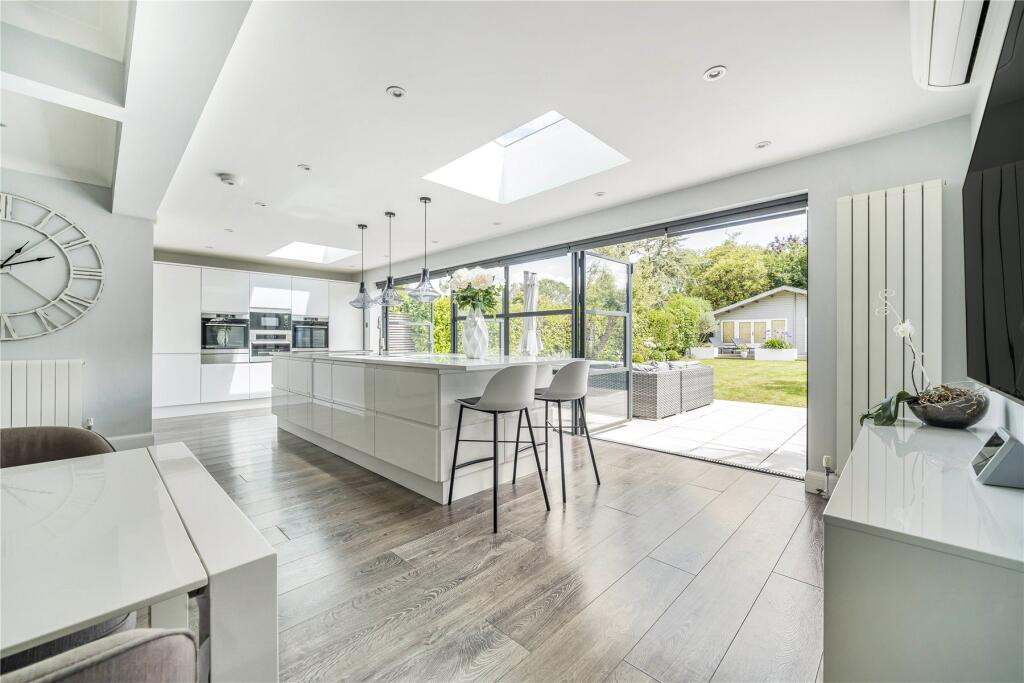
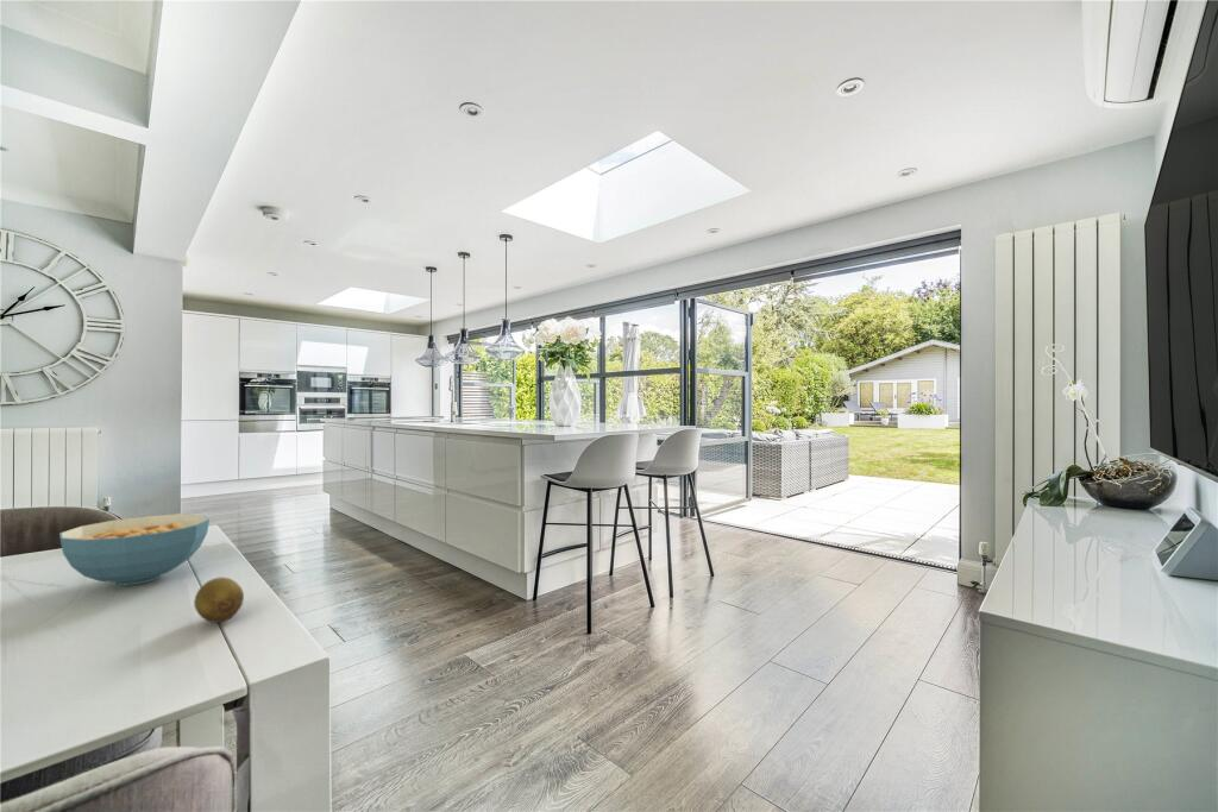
+ fruit (219, 598)
+ cereal bowl (138, 552)
